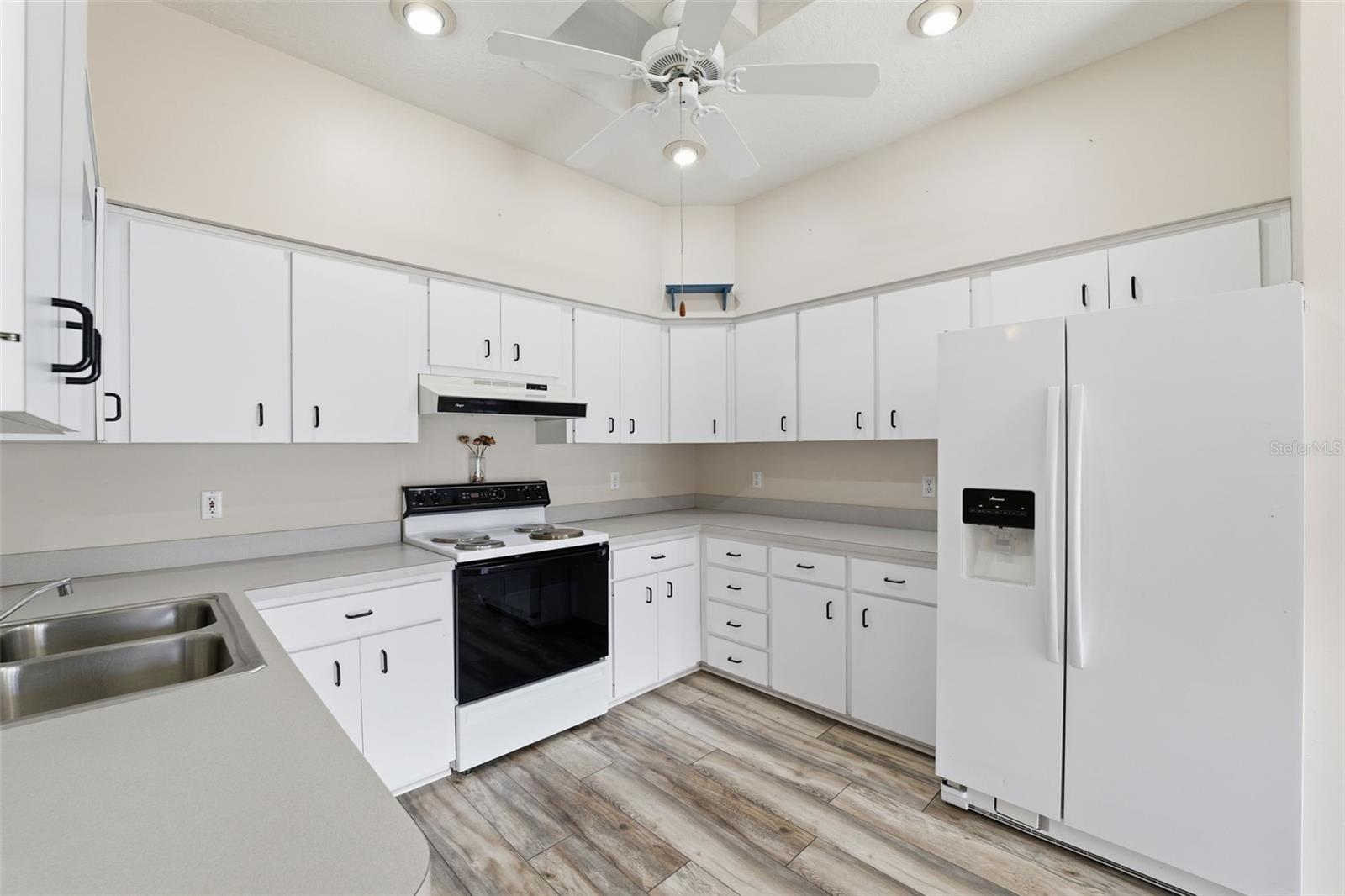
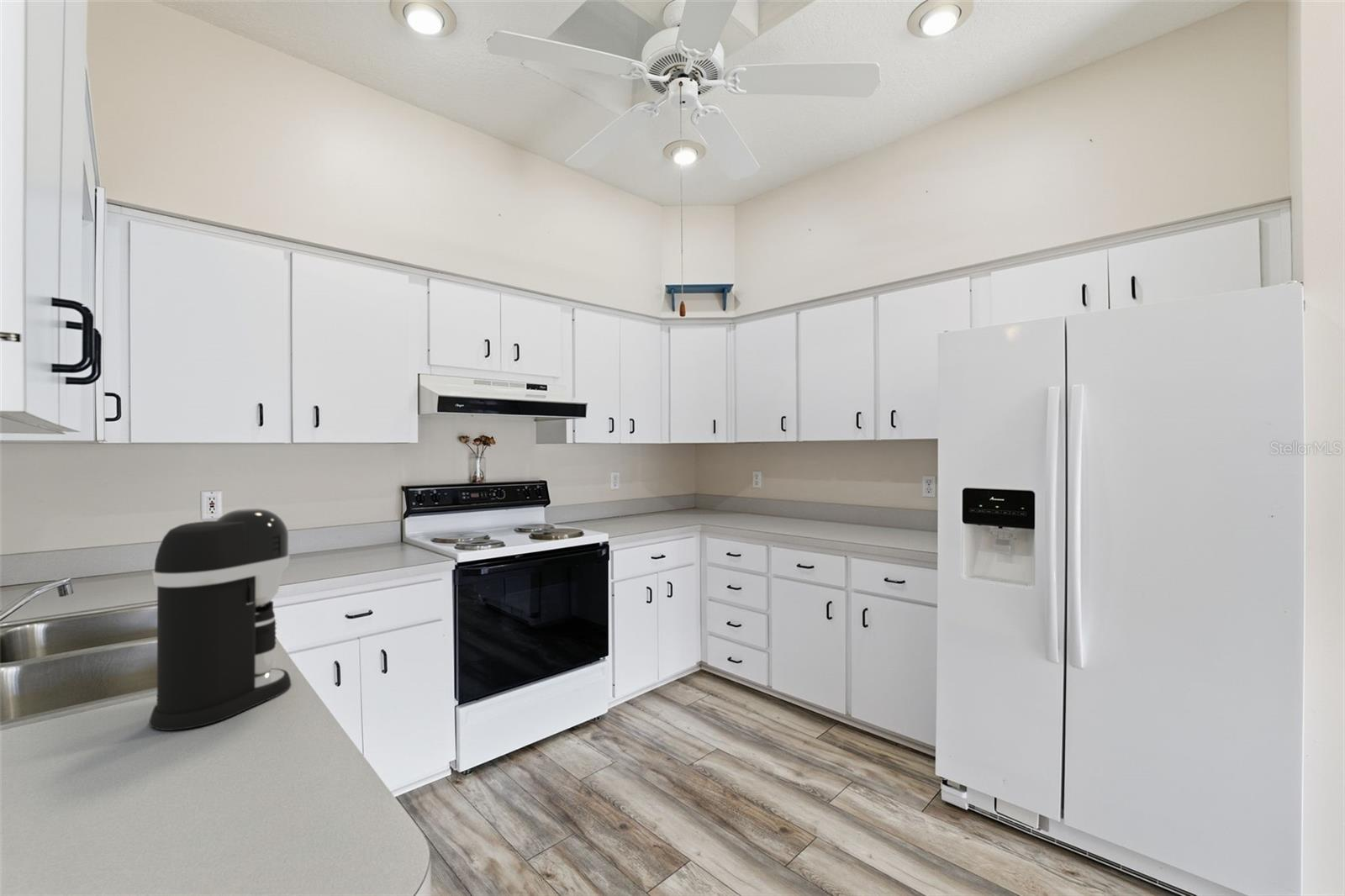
+ coffee maker (225, 606)
